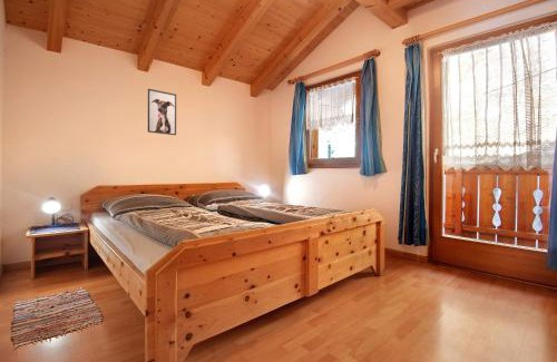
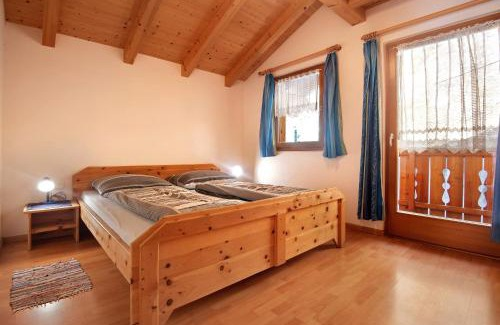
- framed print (162, 112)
